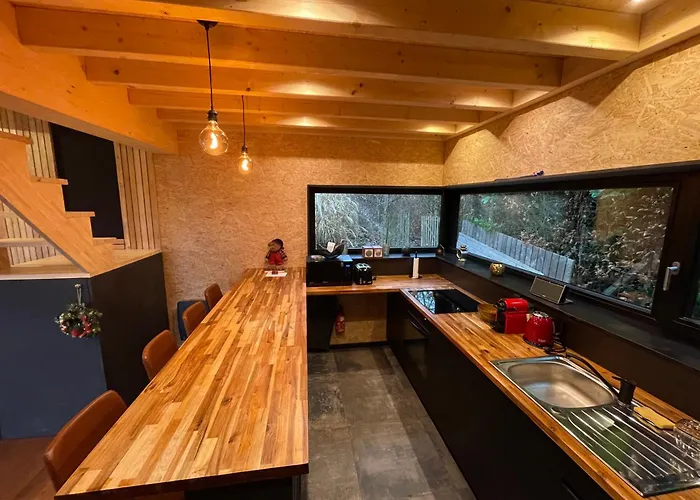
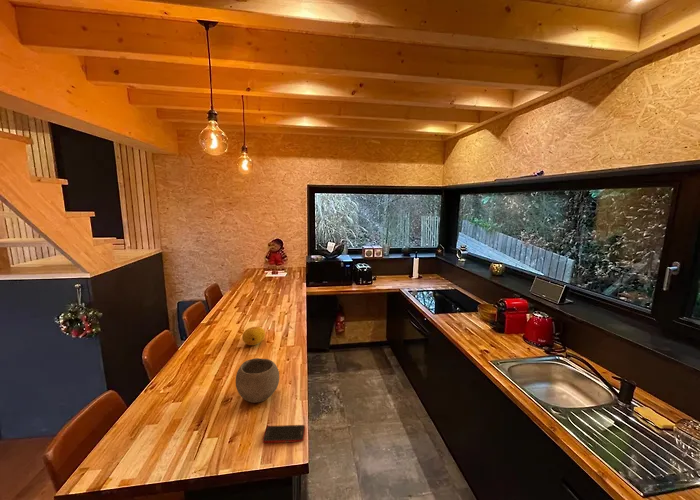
+ cell phone (284, 433)
+ fruit (254, 334)
+ bowl (257, 380)
